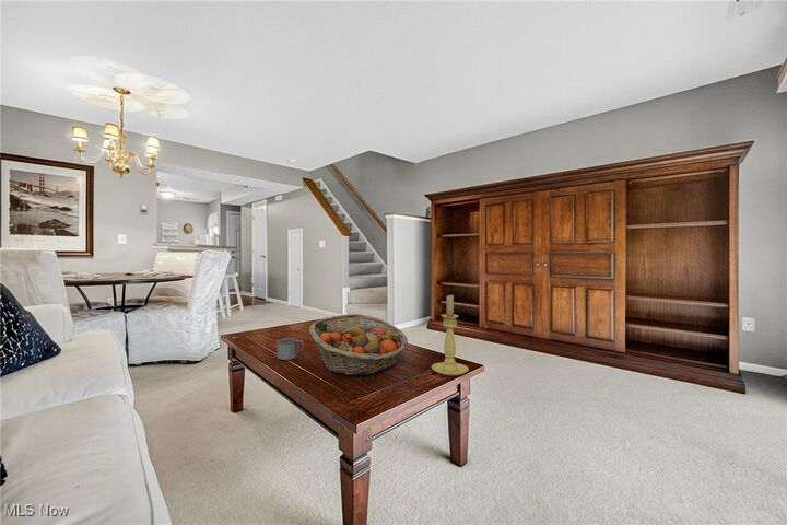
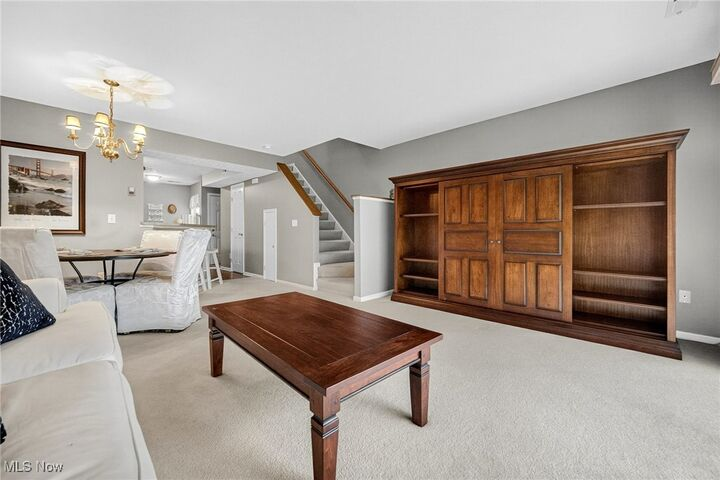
- mug (289, 348)
- candle holder (449, 331)
- fruit basket (360, 341)
